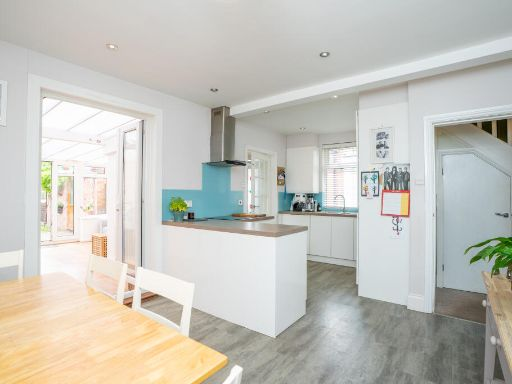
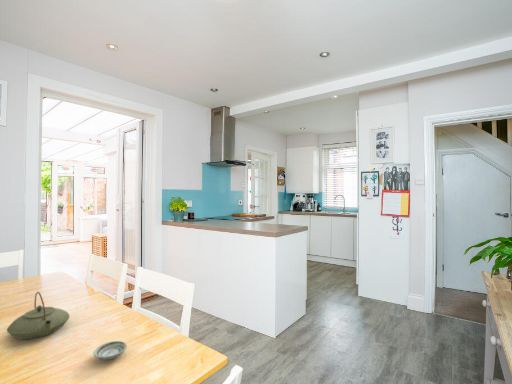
+ saucer (110, 352)
+ teapot (40, 312)
